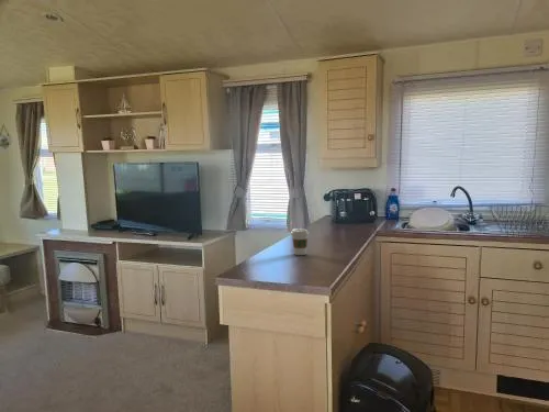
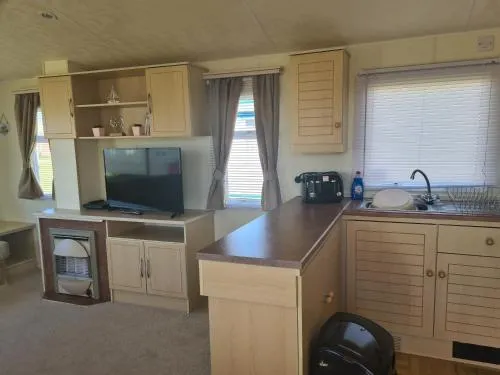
- coffee cup (300, 242)
